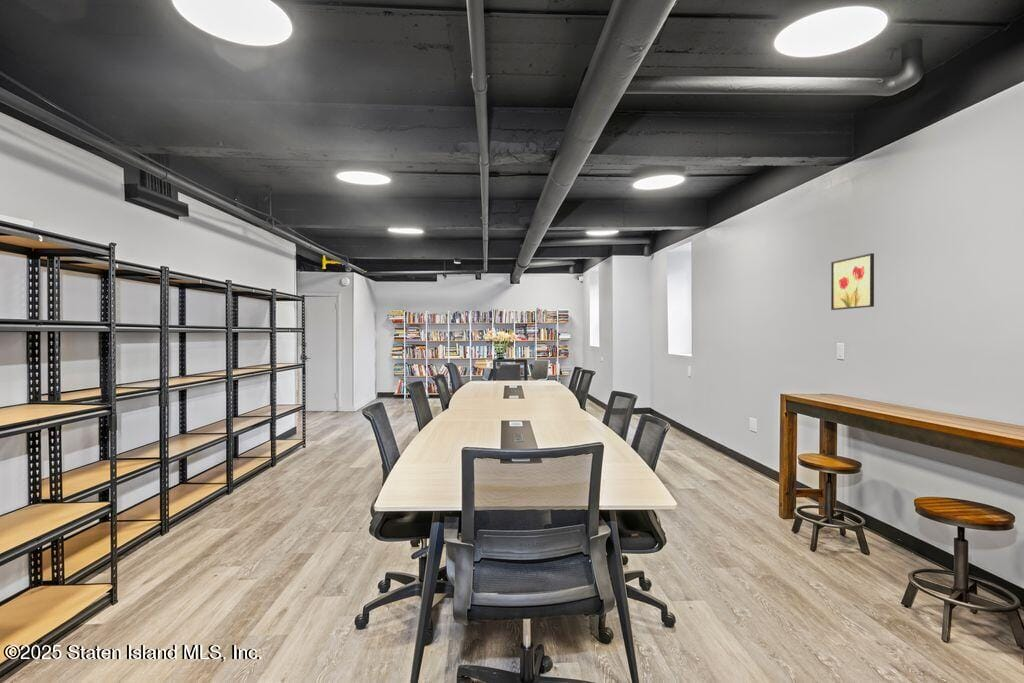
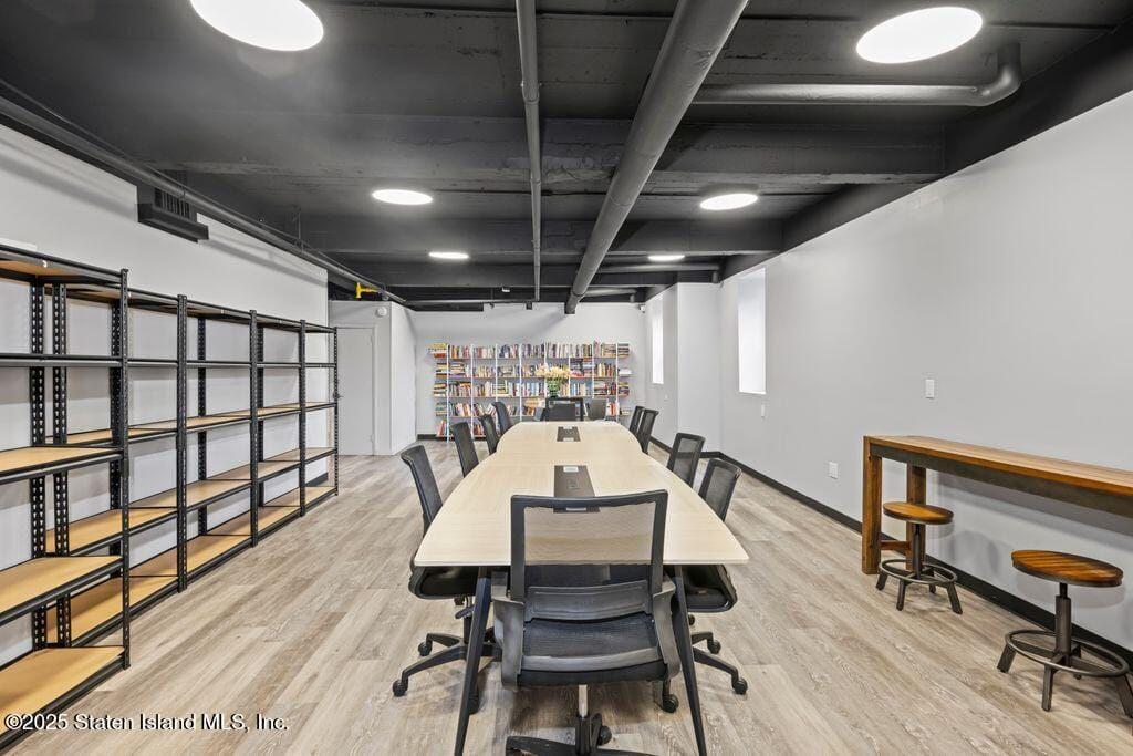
- wall art (852, 283)
